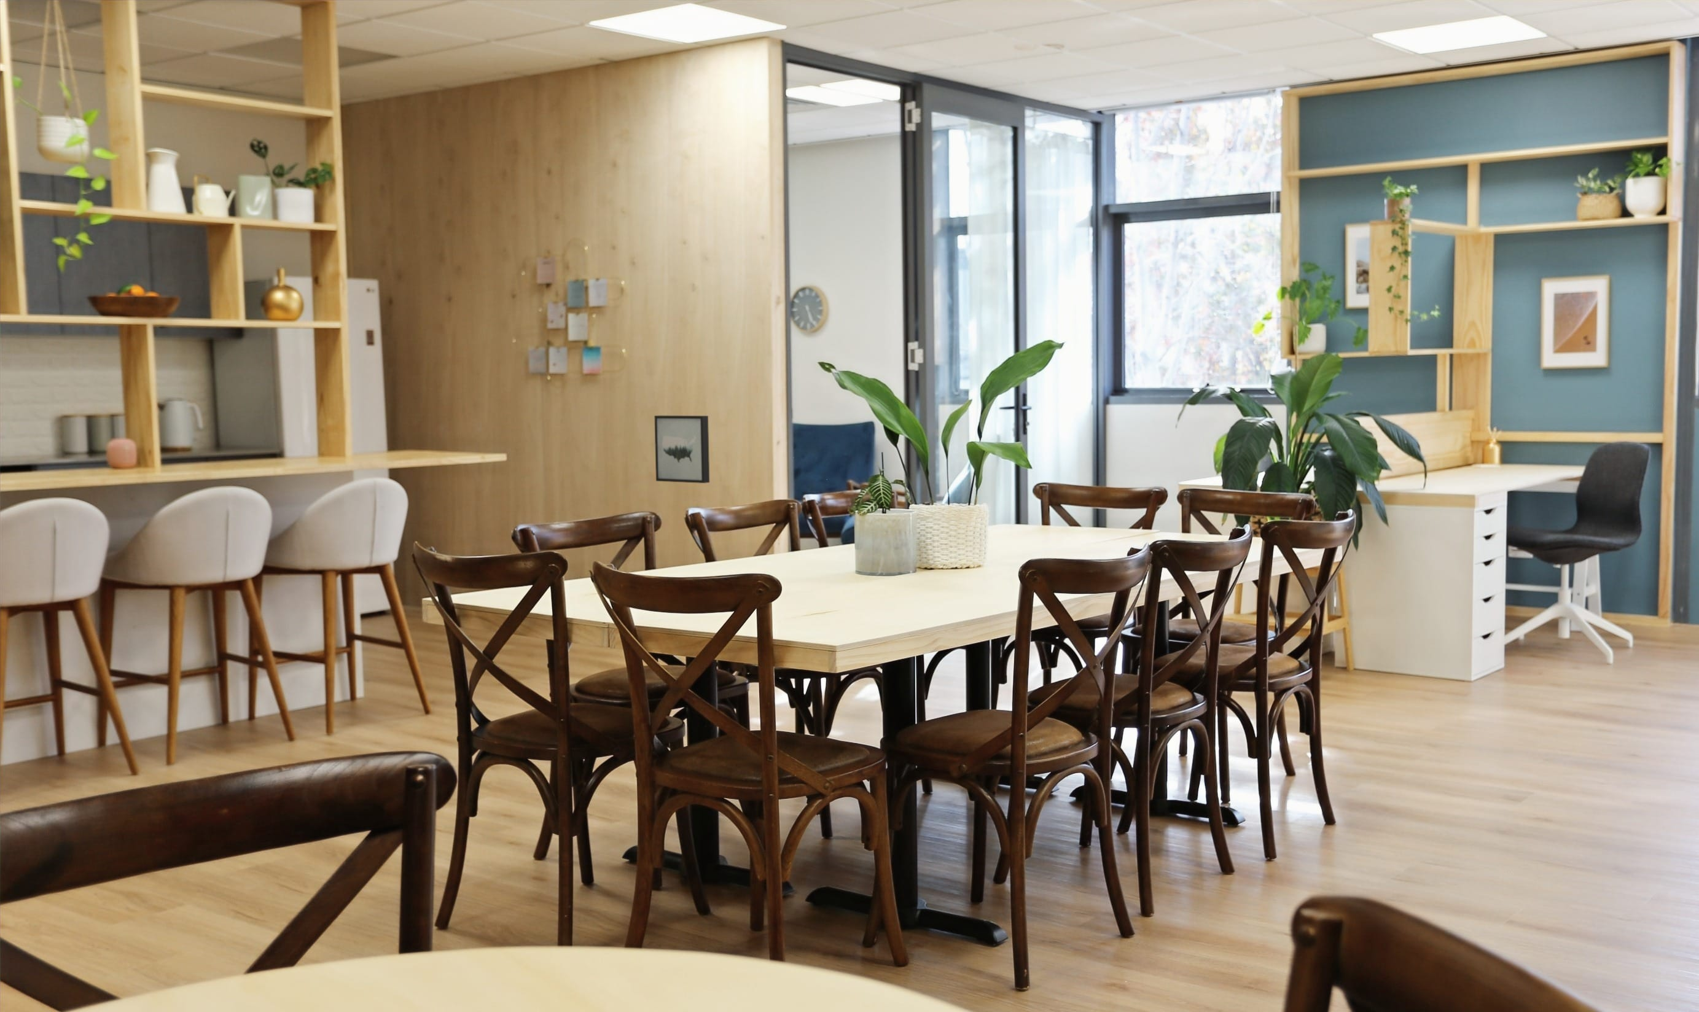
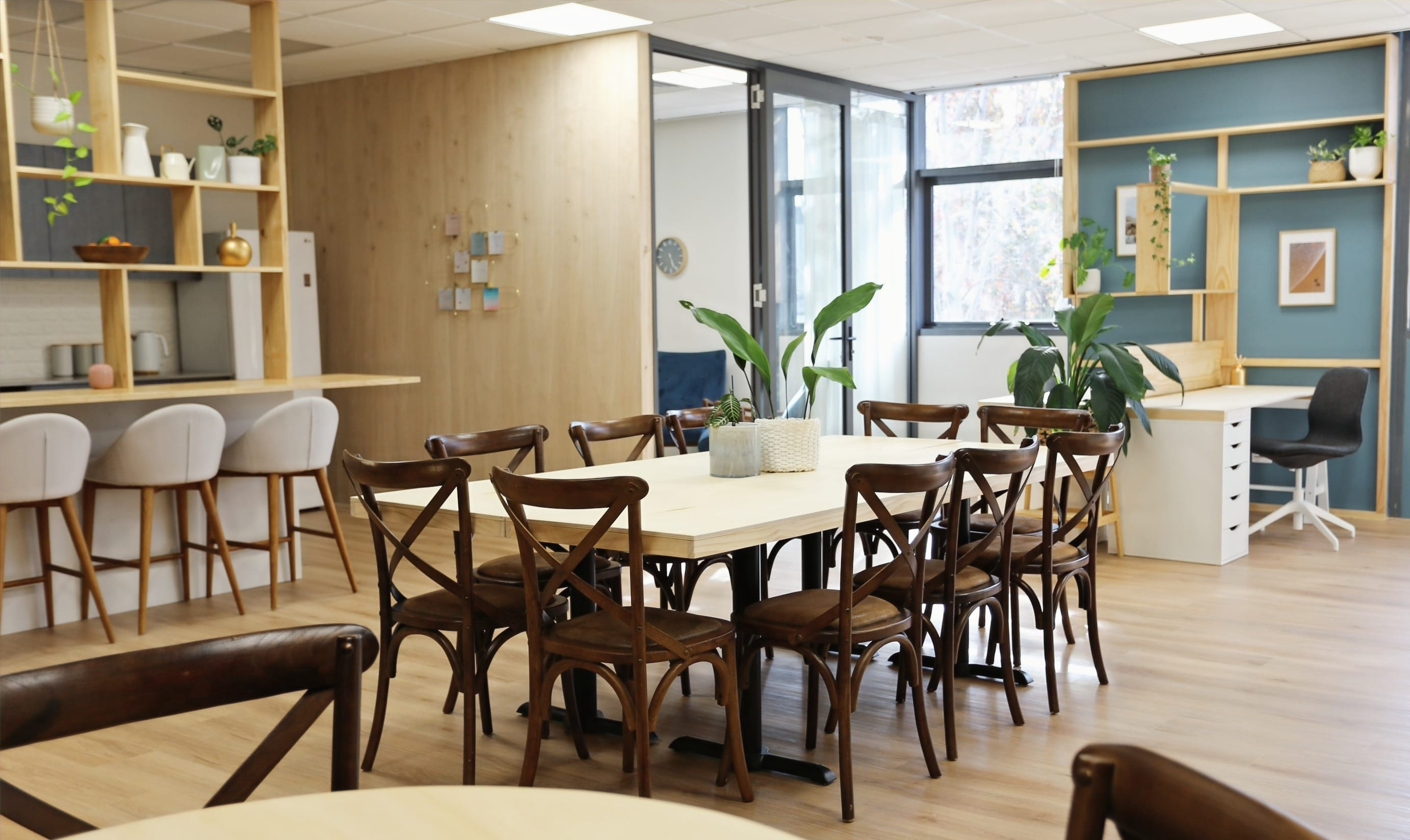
- wall art (681, 448)
